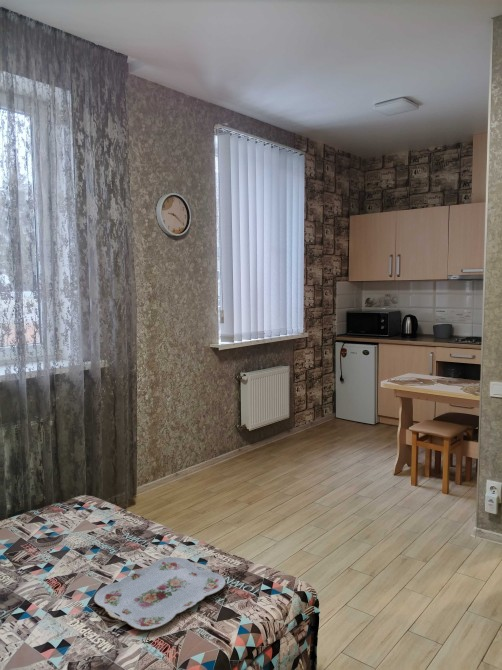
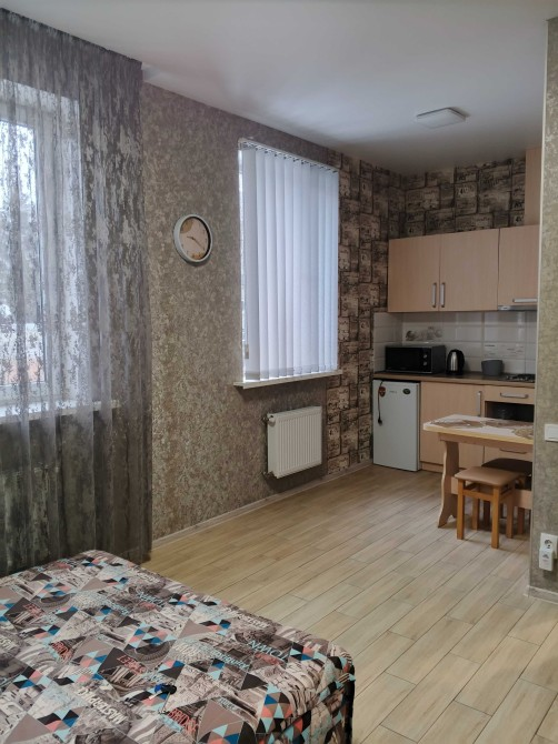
- serving tray (161, 590)
